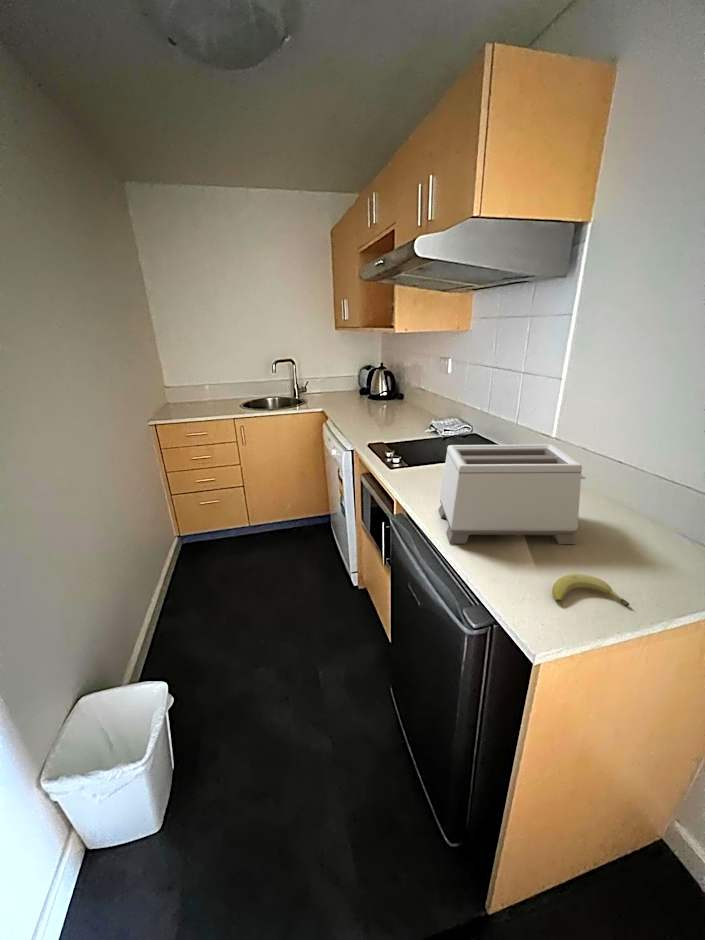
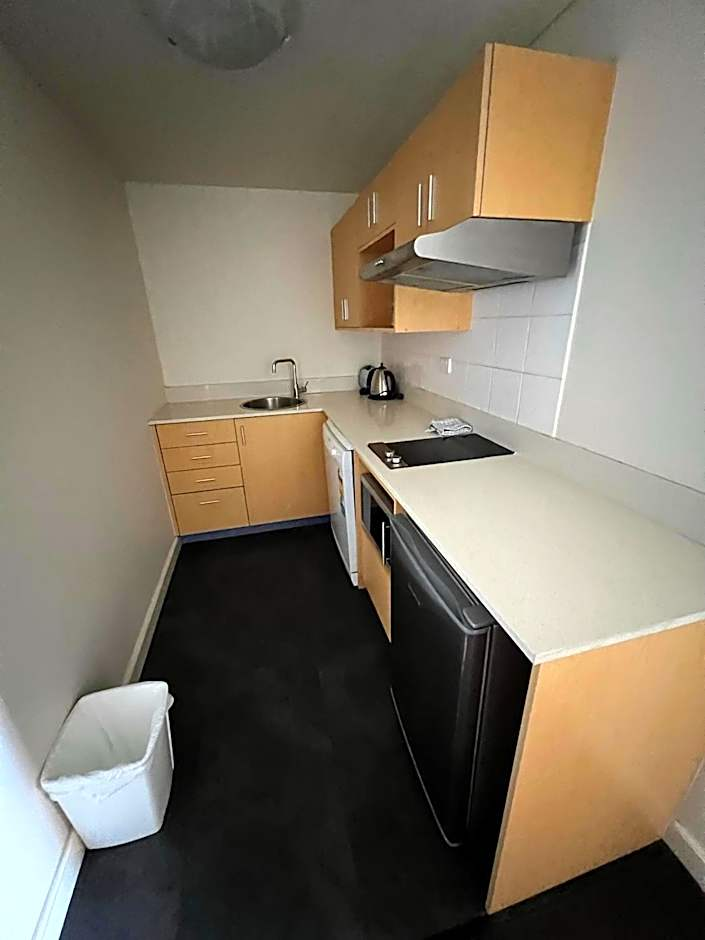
- toaster (510, 491)
- fruit (585, 588)
